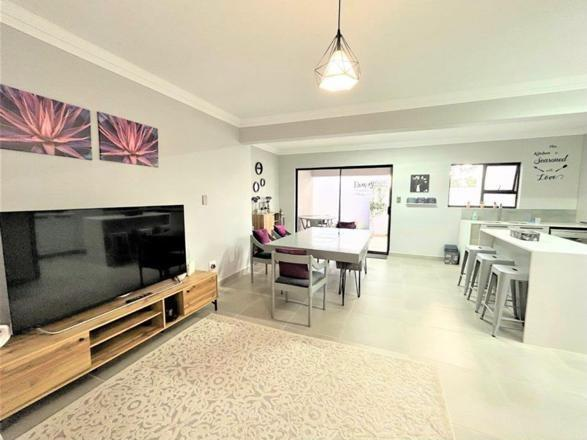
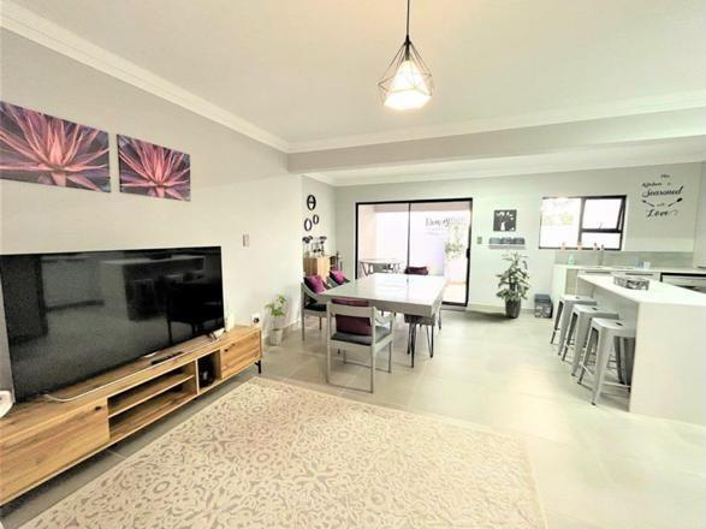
+ house plant (278, 320)
+ indoor plant (512, 283)
